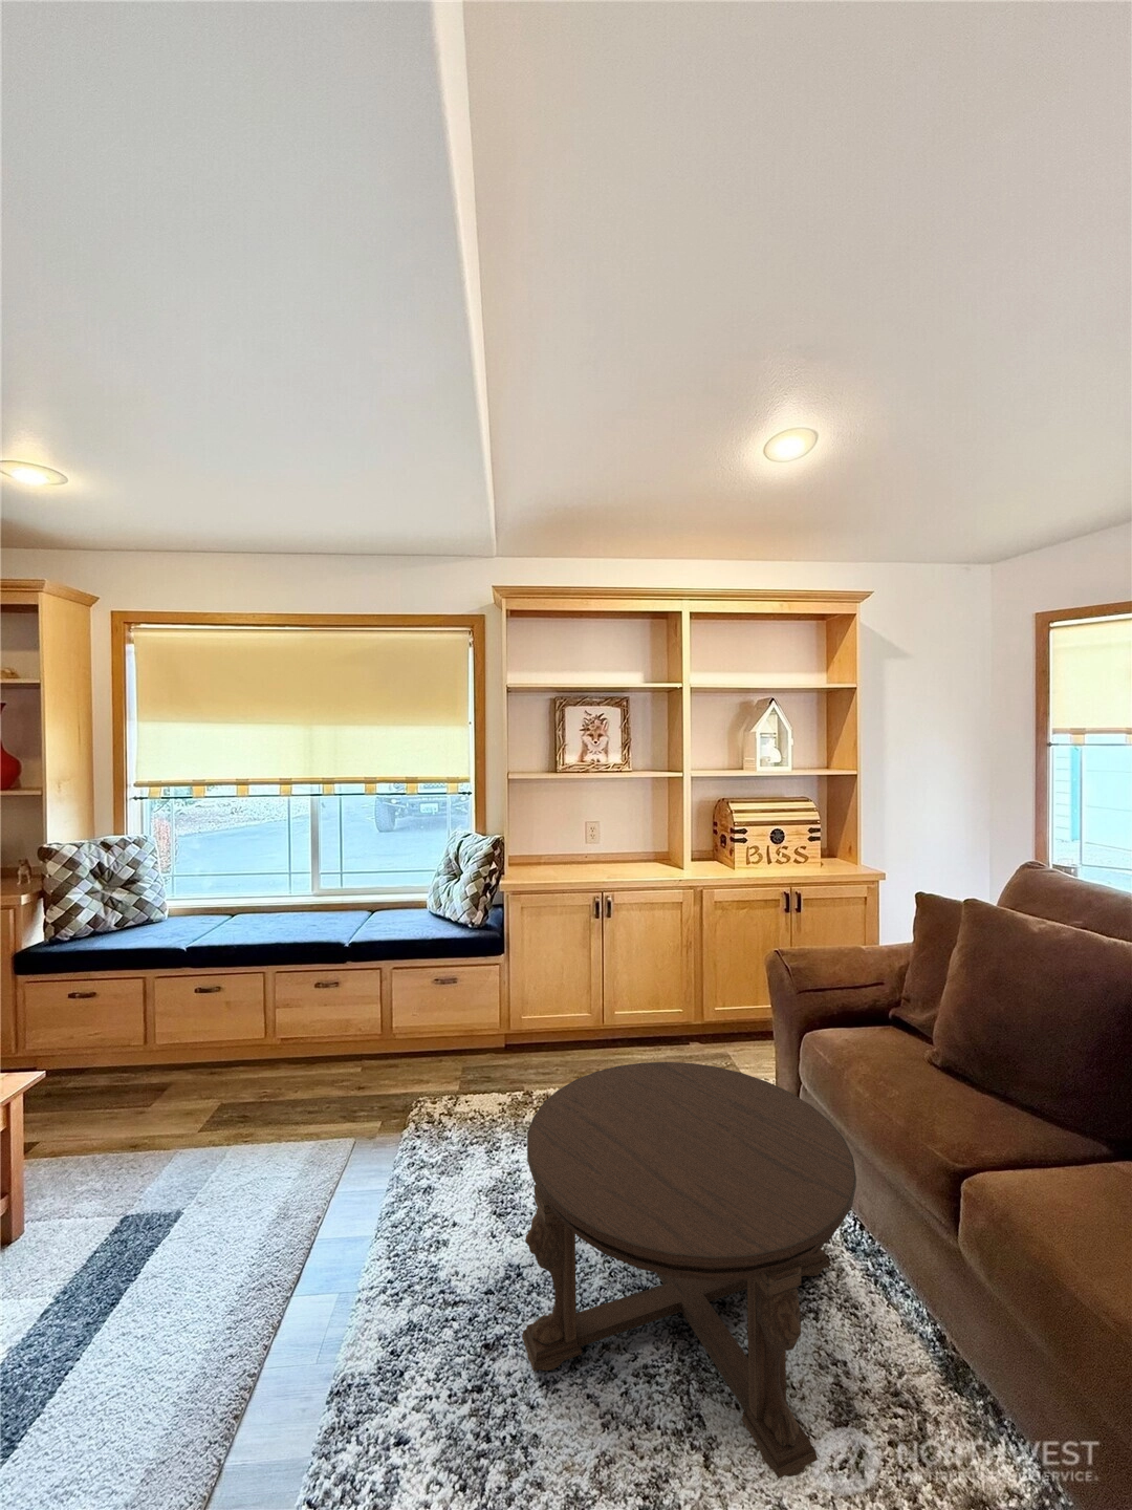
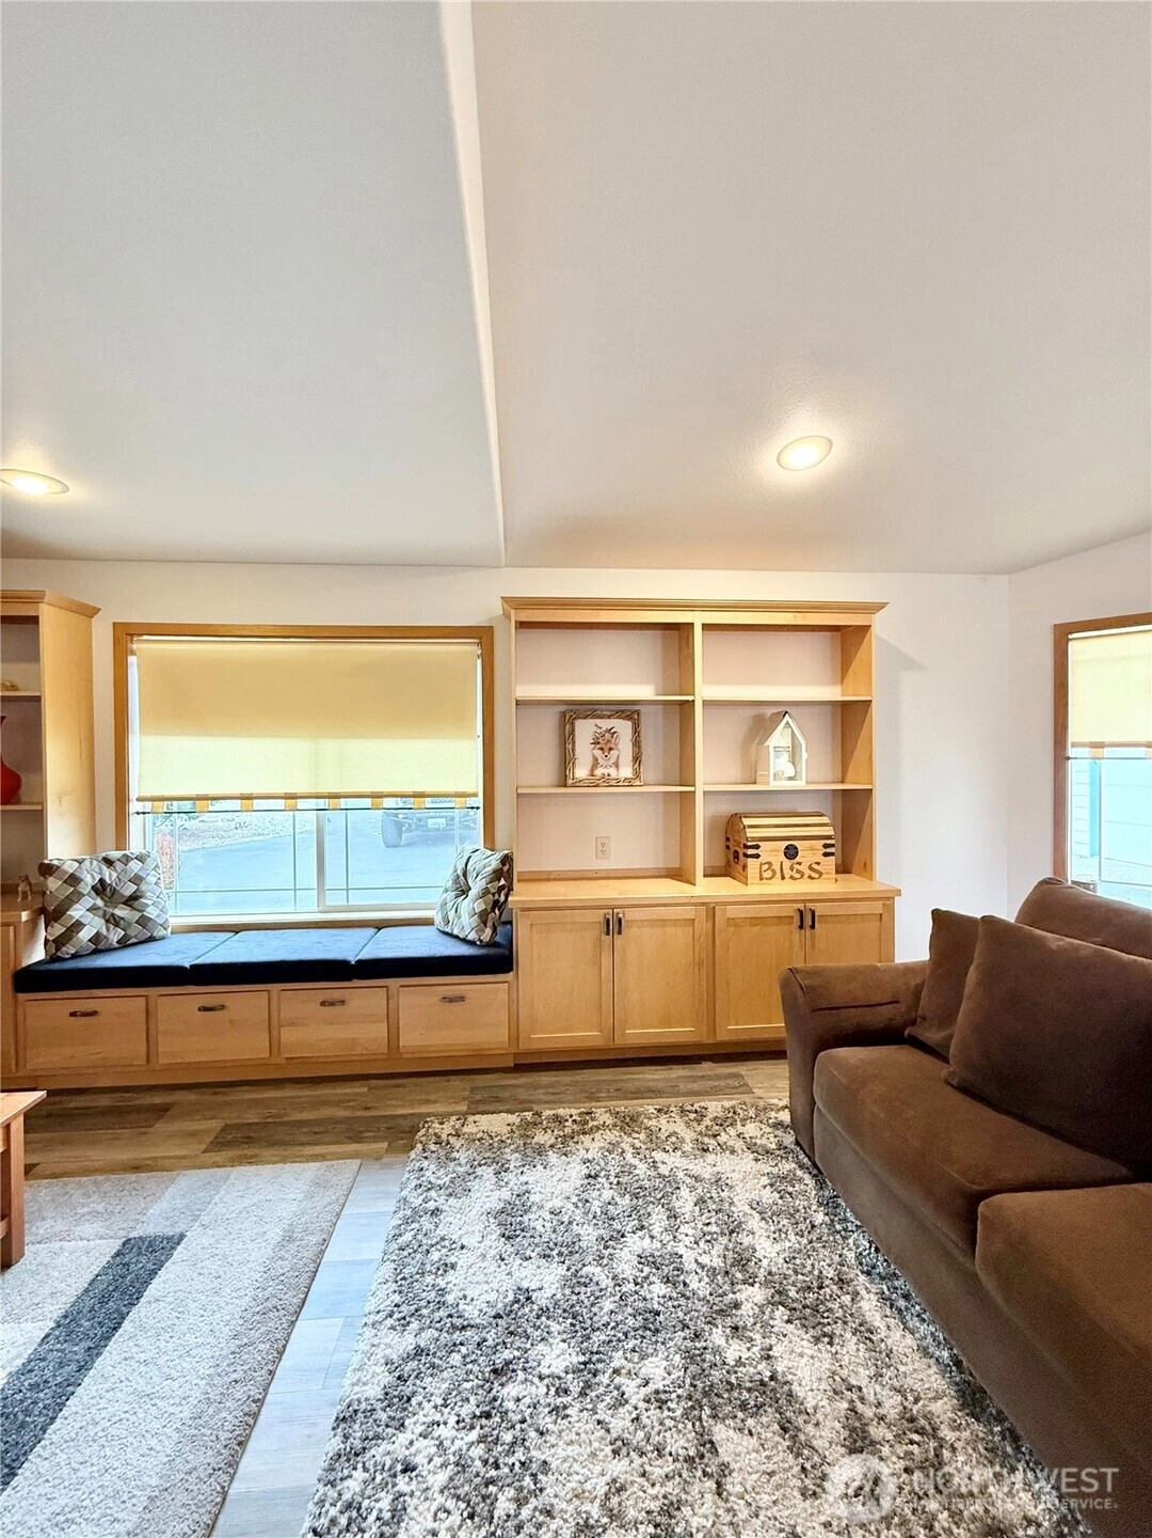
- coffee table (685, 1221)
